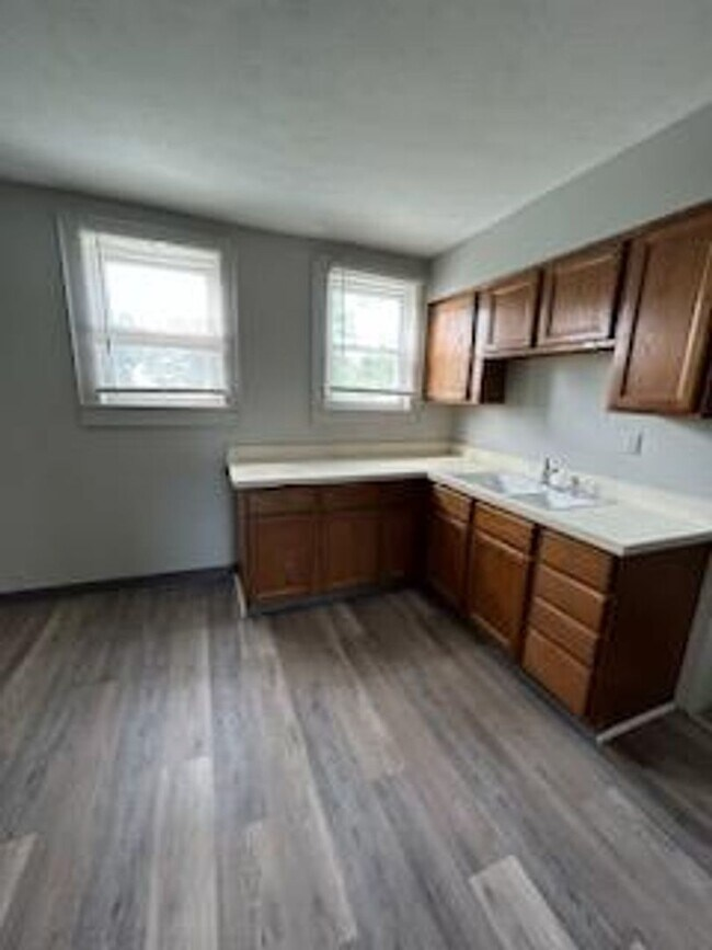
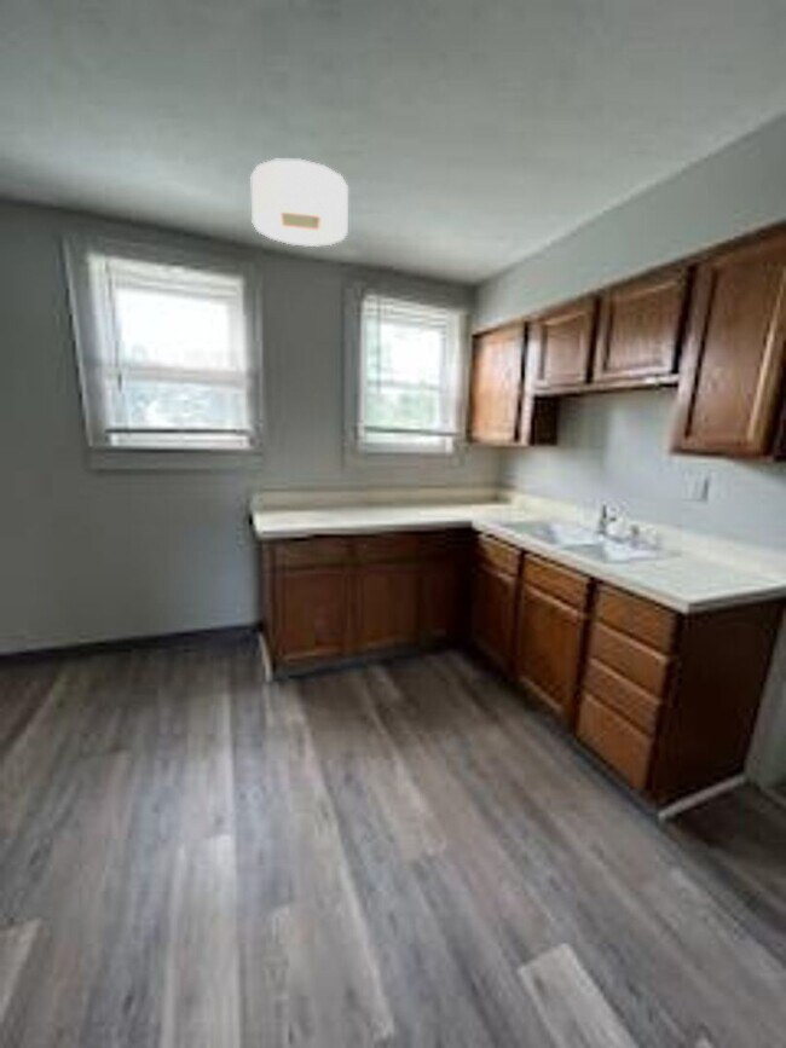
+ ceiling light (300, 207)
